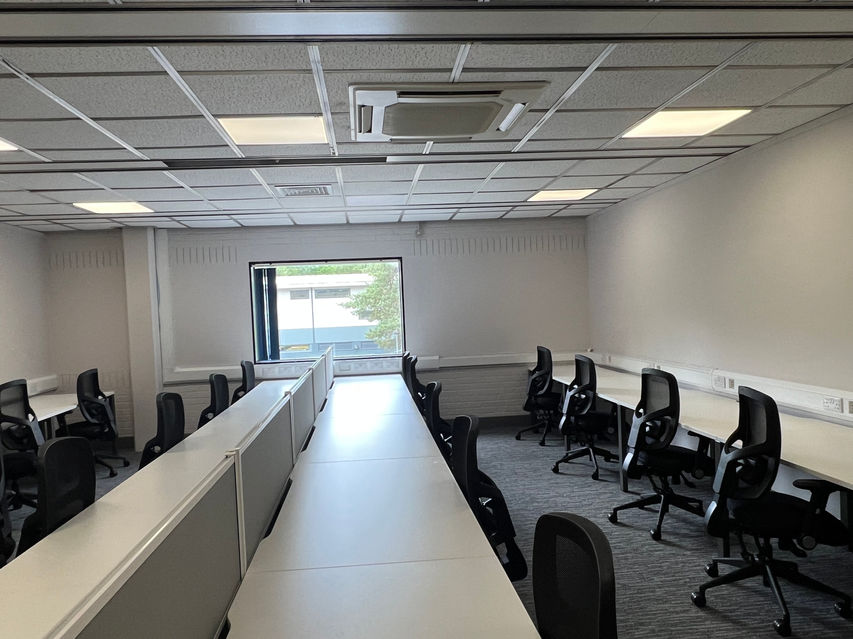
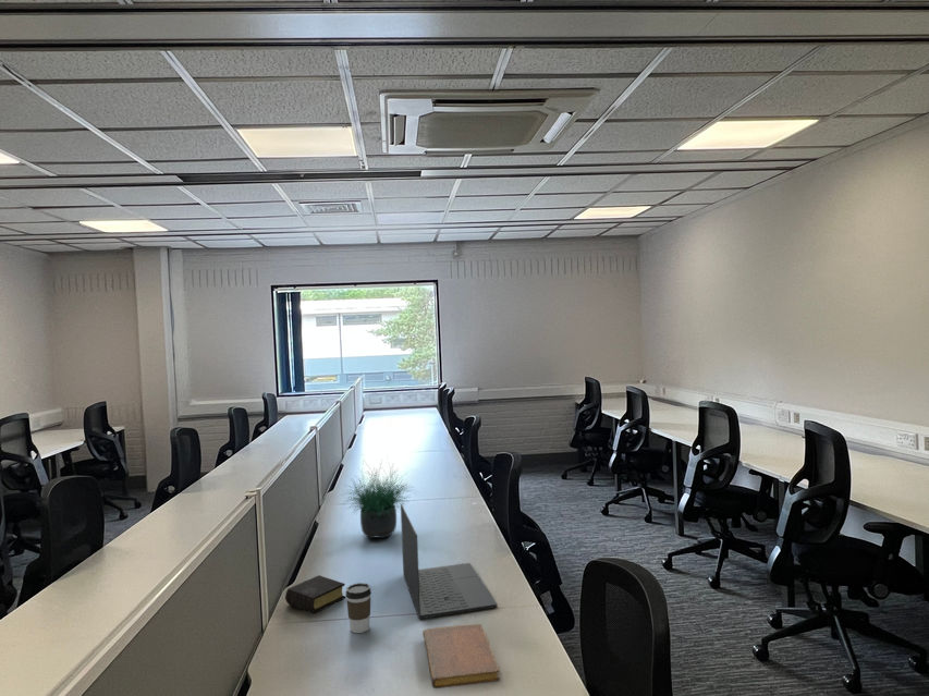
+ coffee cup (358, 608)
+ potted plant (377, 494)
+ book (315, 594)
+ laptop (447, 565)
+ notebook (459, 652)
